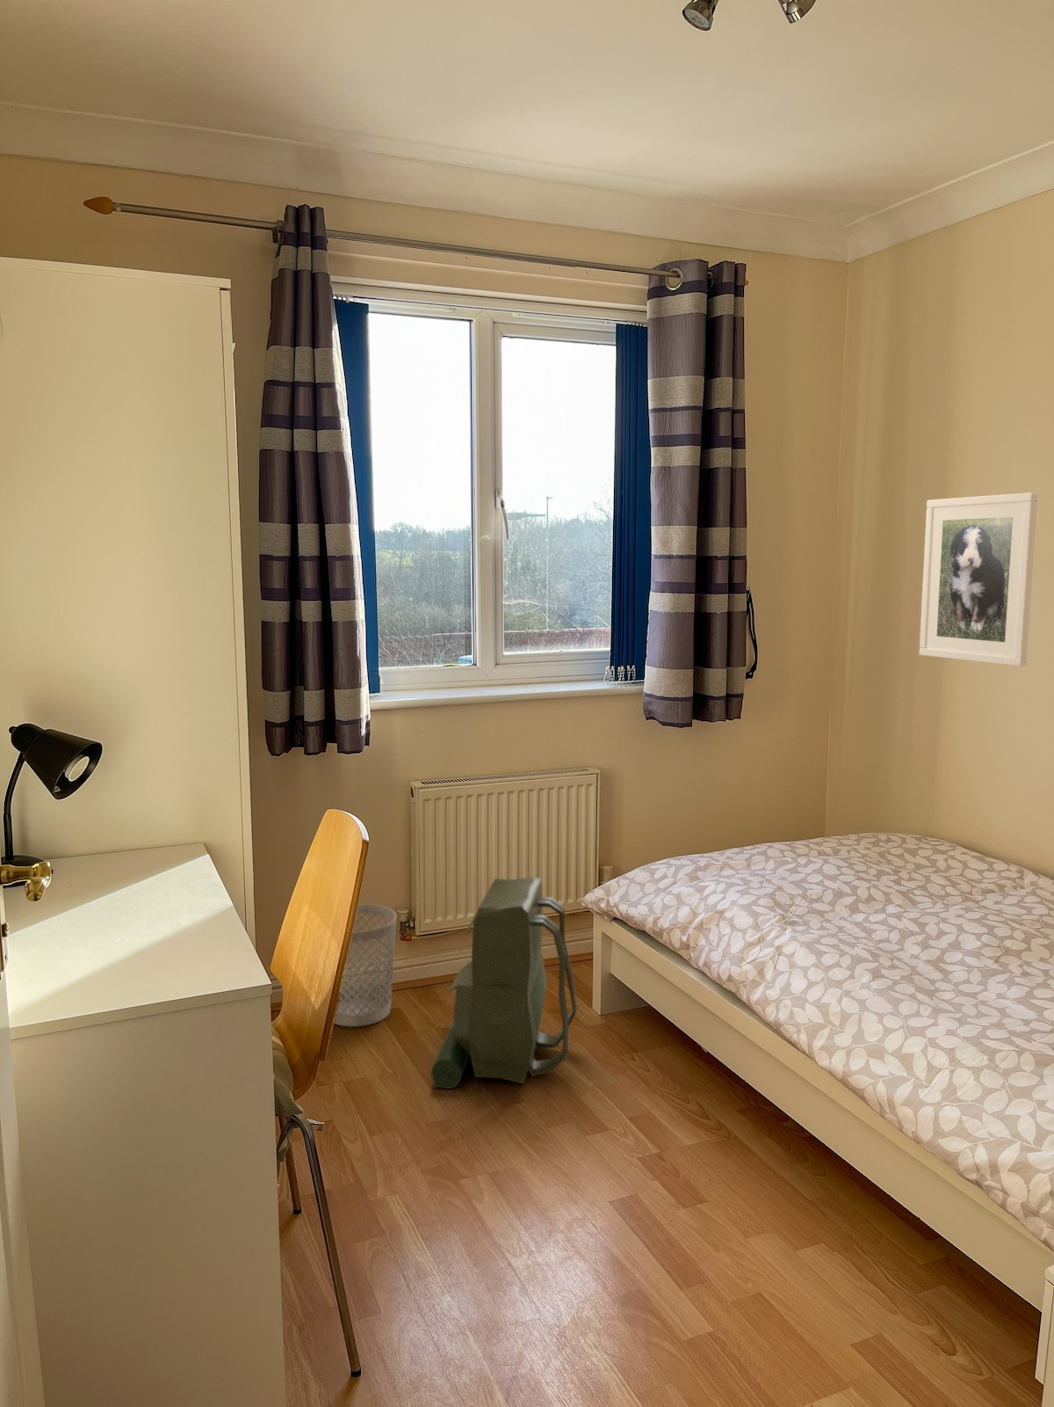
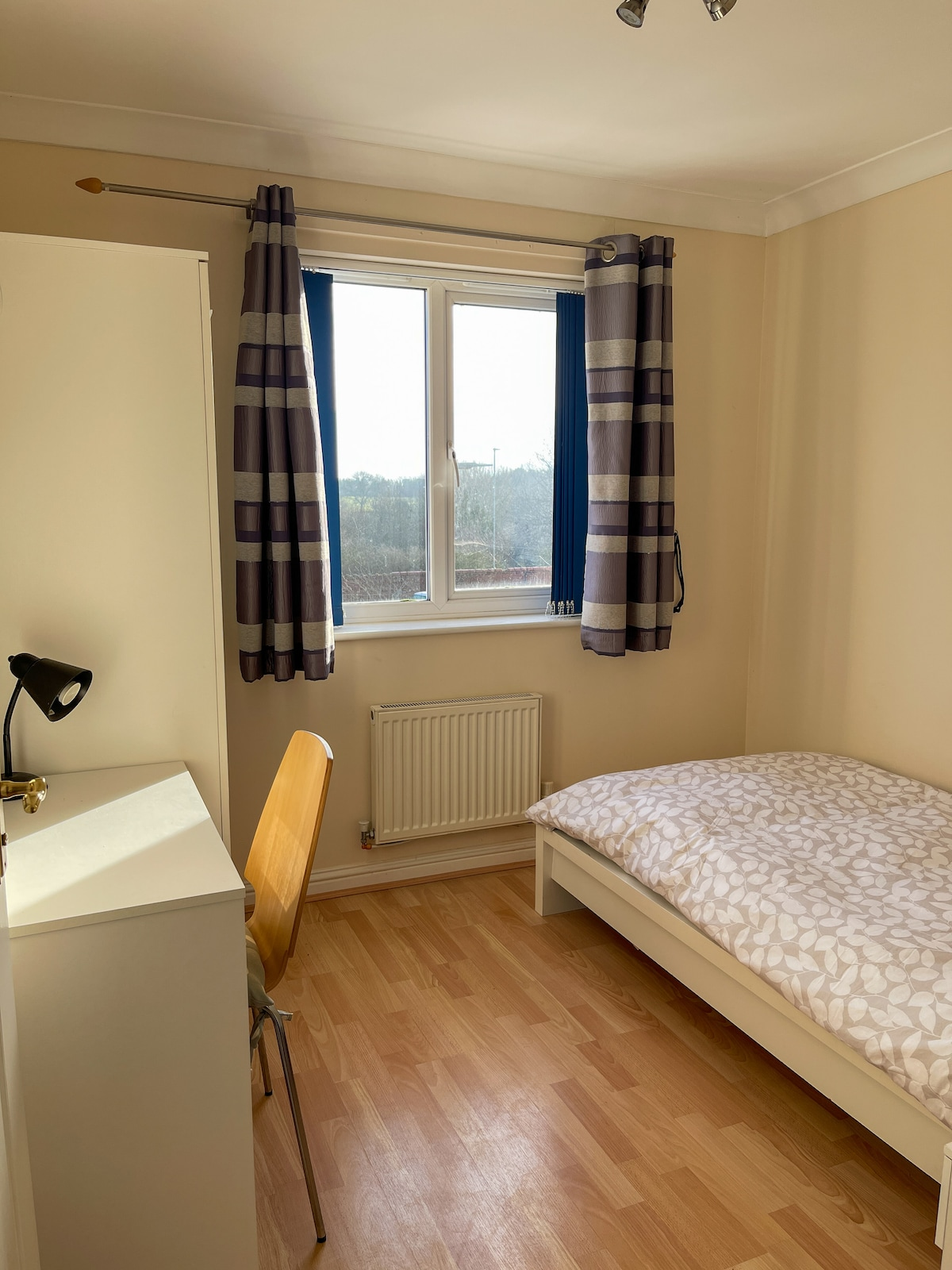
- backpack (502, 972)
- wastebasket (355, 966)
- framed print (974, 578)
